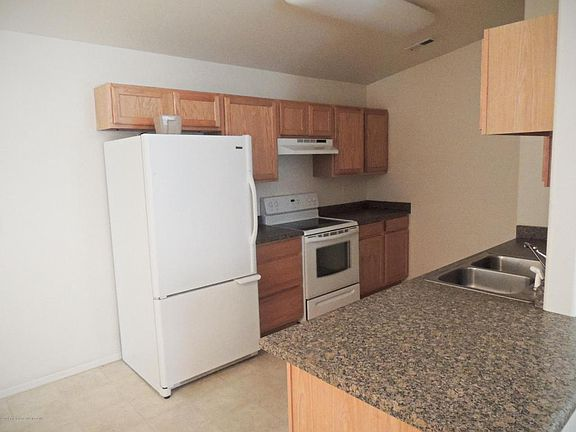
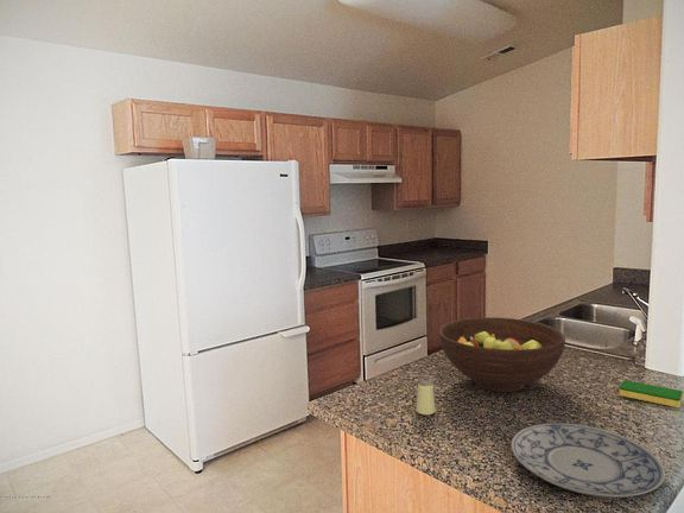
+ fruit bowl (499, 357)
+ dish sponge (650, 393)
+ saltshaker (425, 393)
+ plate (582, 461)
